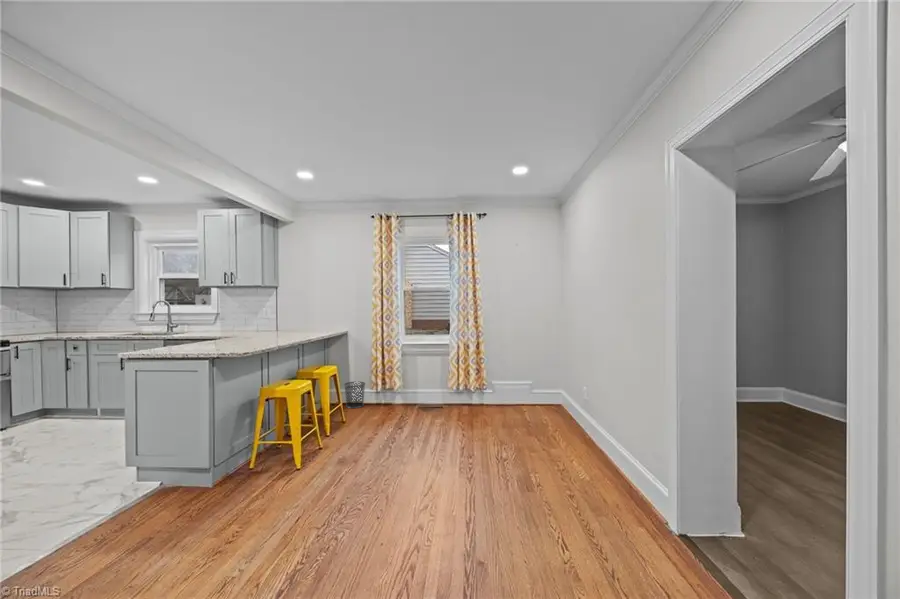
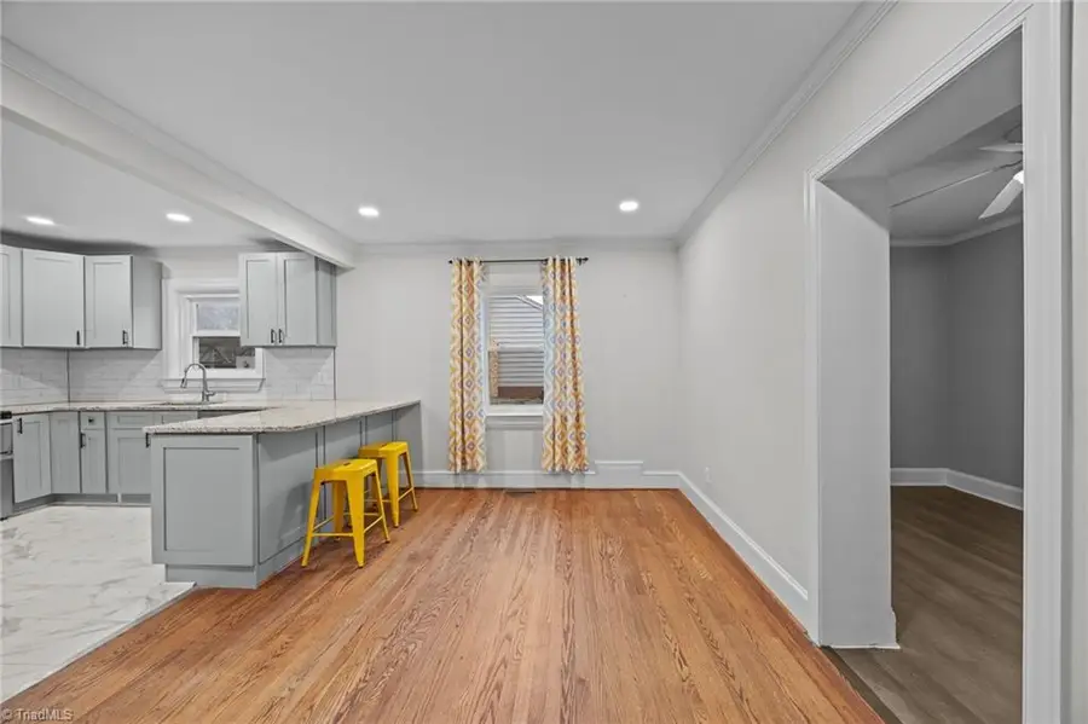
- waste bin (354, 395)
